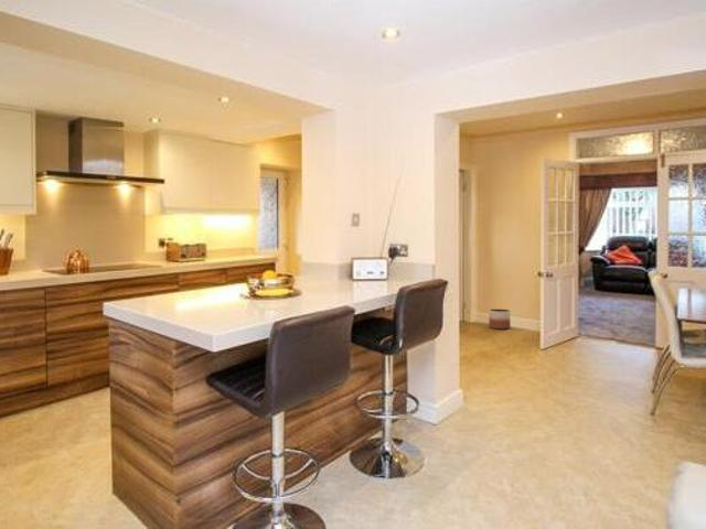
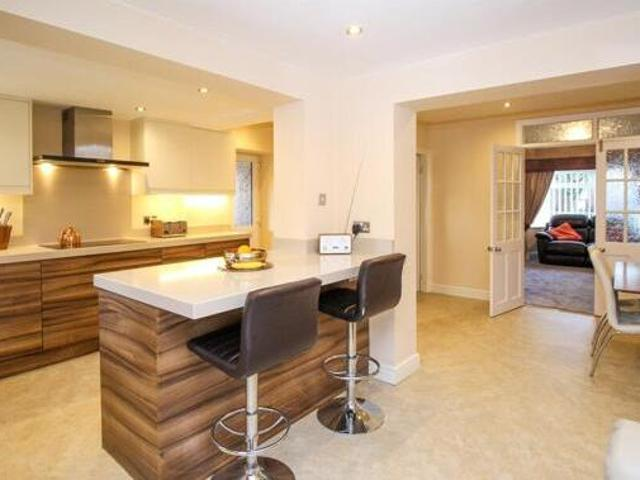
- planter (499, 319)
